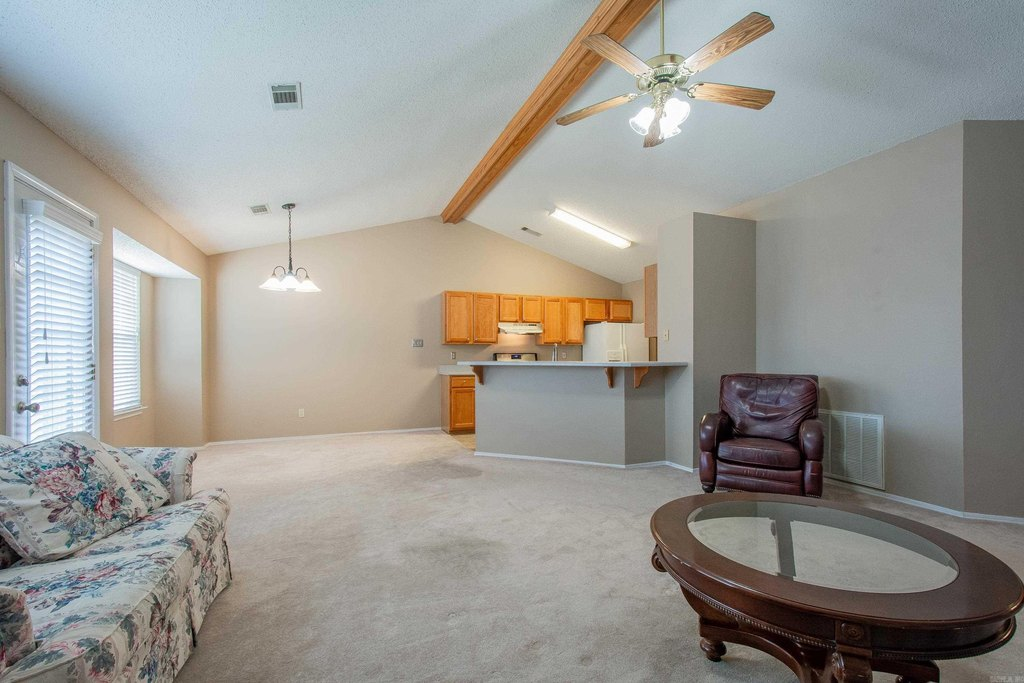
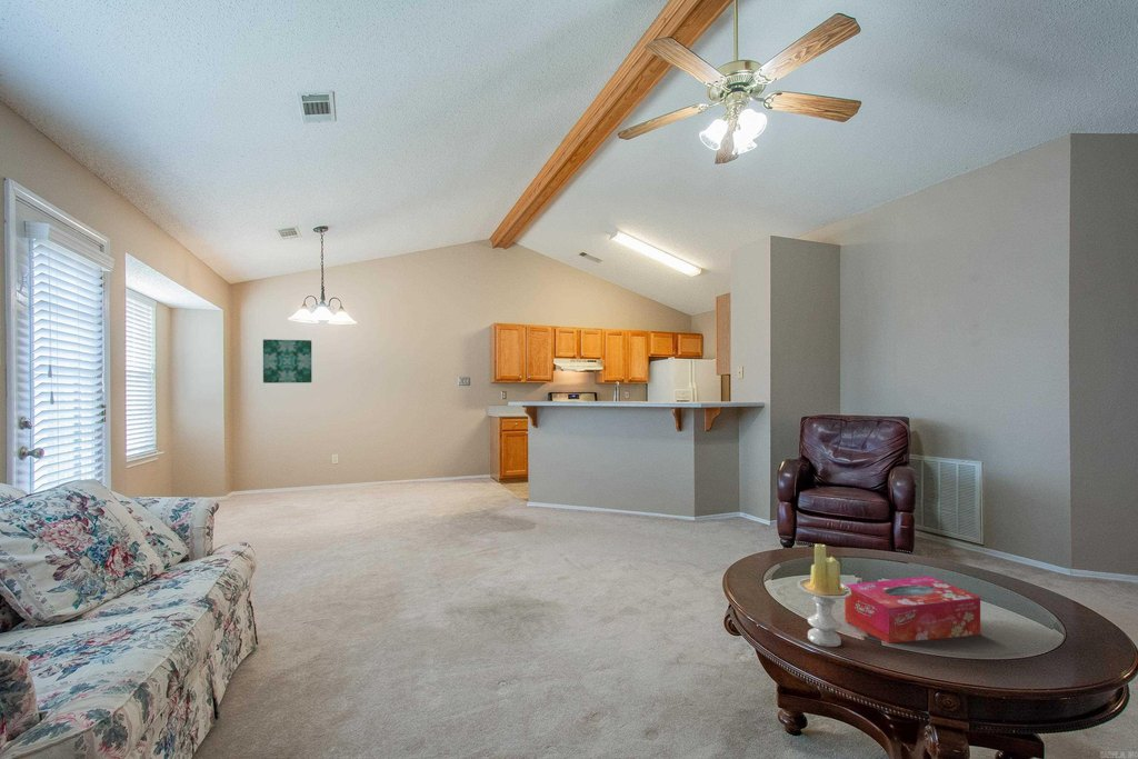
+ tissue box (910, 608)
+ wall art (288, 361)
+ candle (823, 590)
